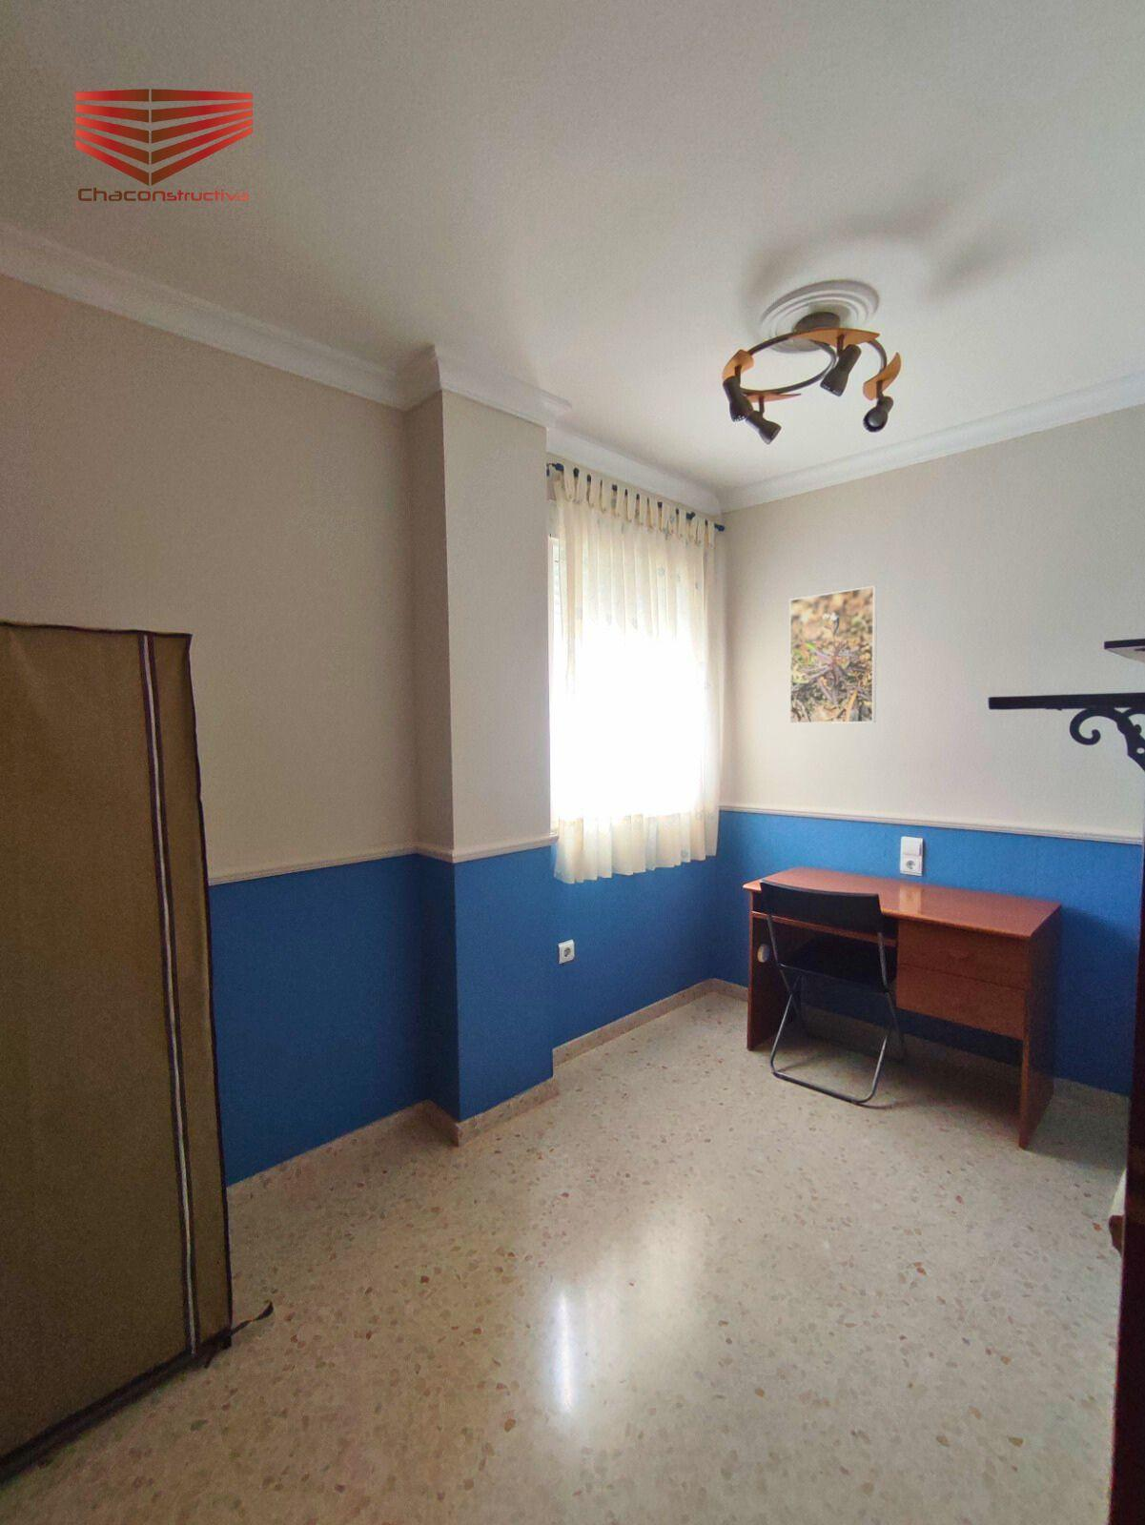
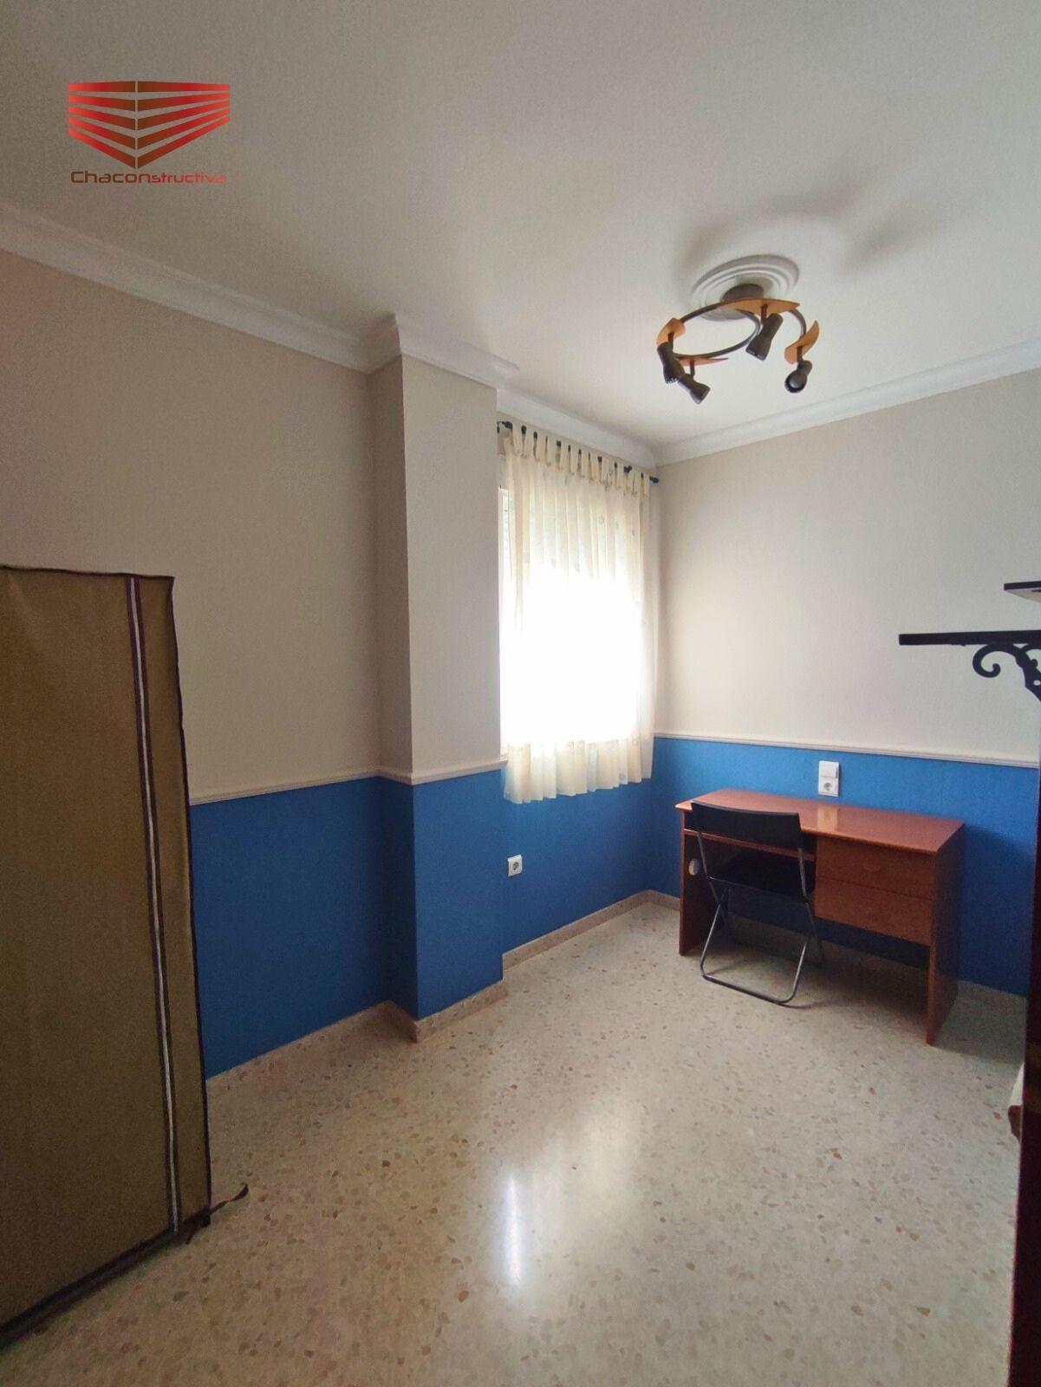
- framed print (830, 658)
